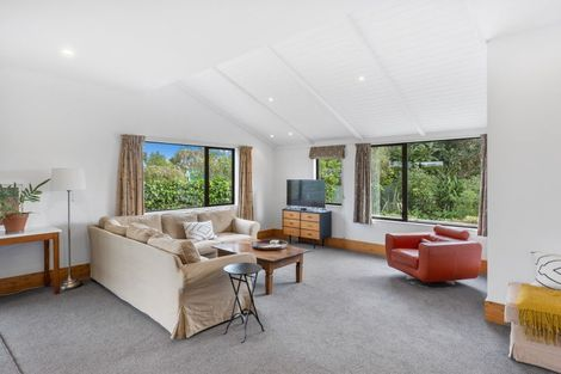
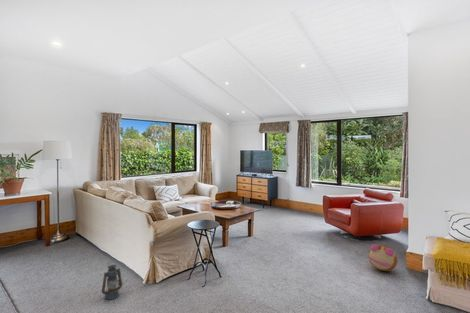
+ plush toy (382, 257)
+ lantern (112, 280)
